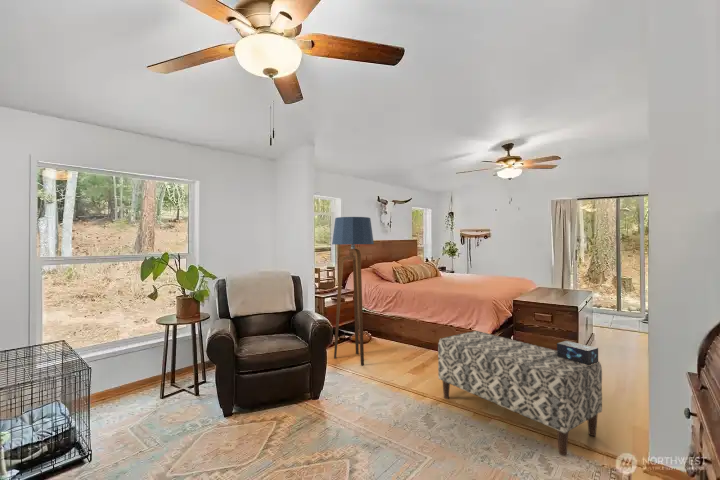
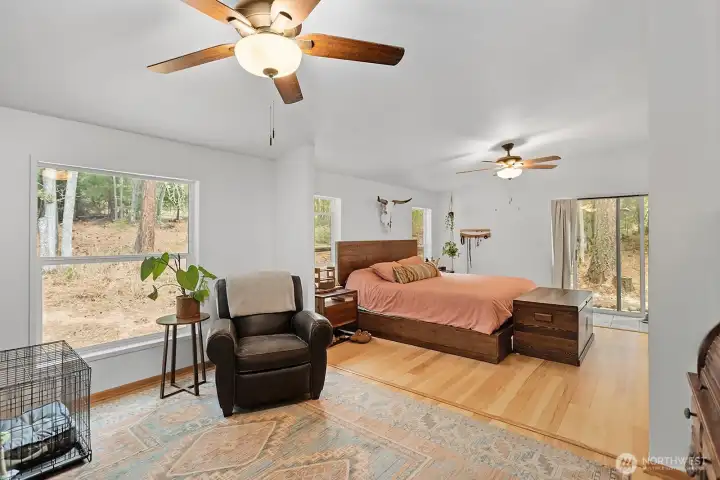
- decorative box (577, 352)
- bench (511, 381)
- floor lamp (354, 288)
